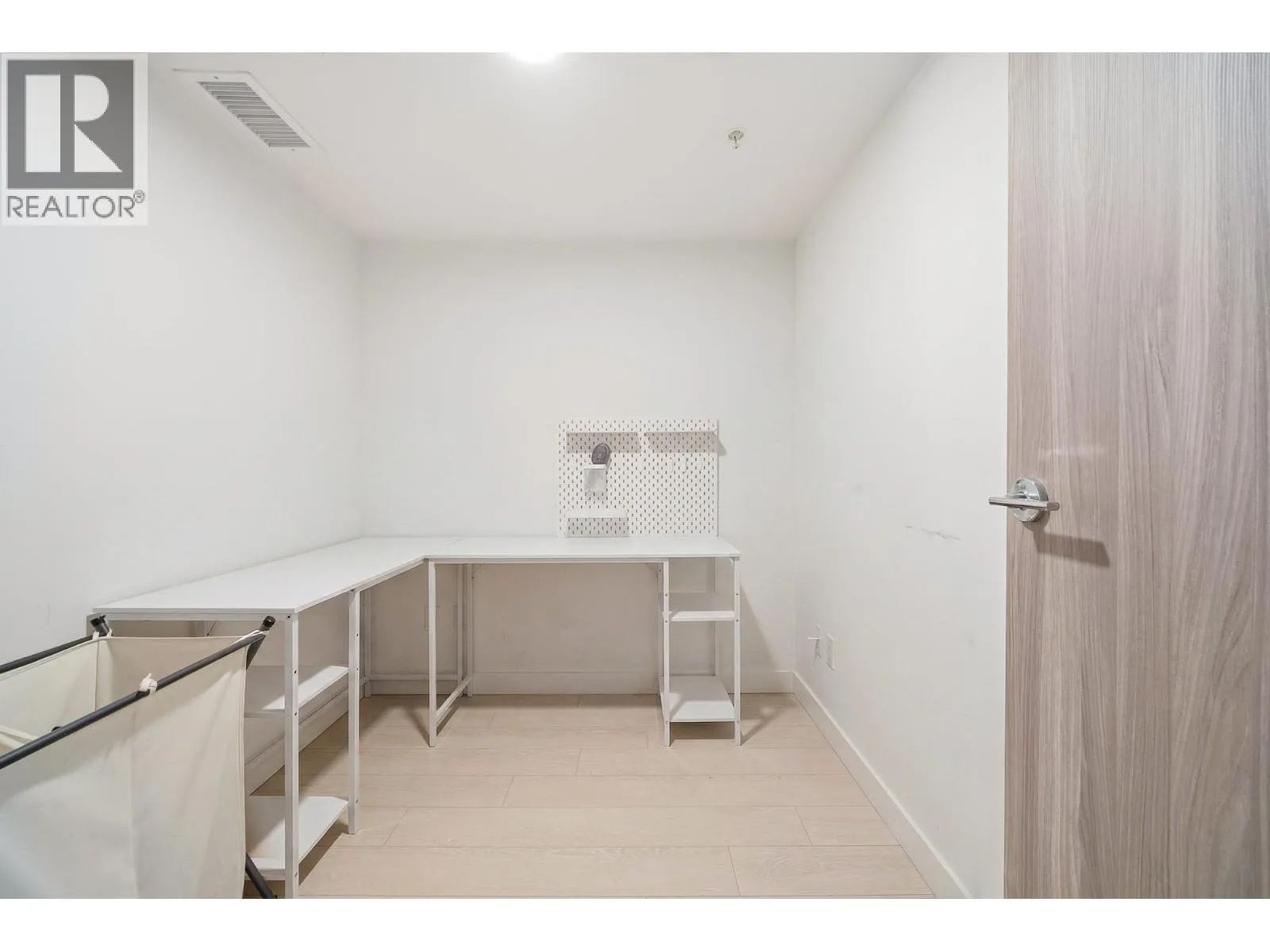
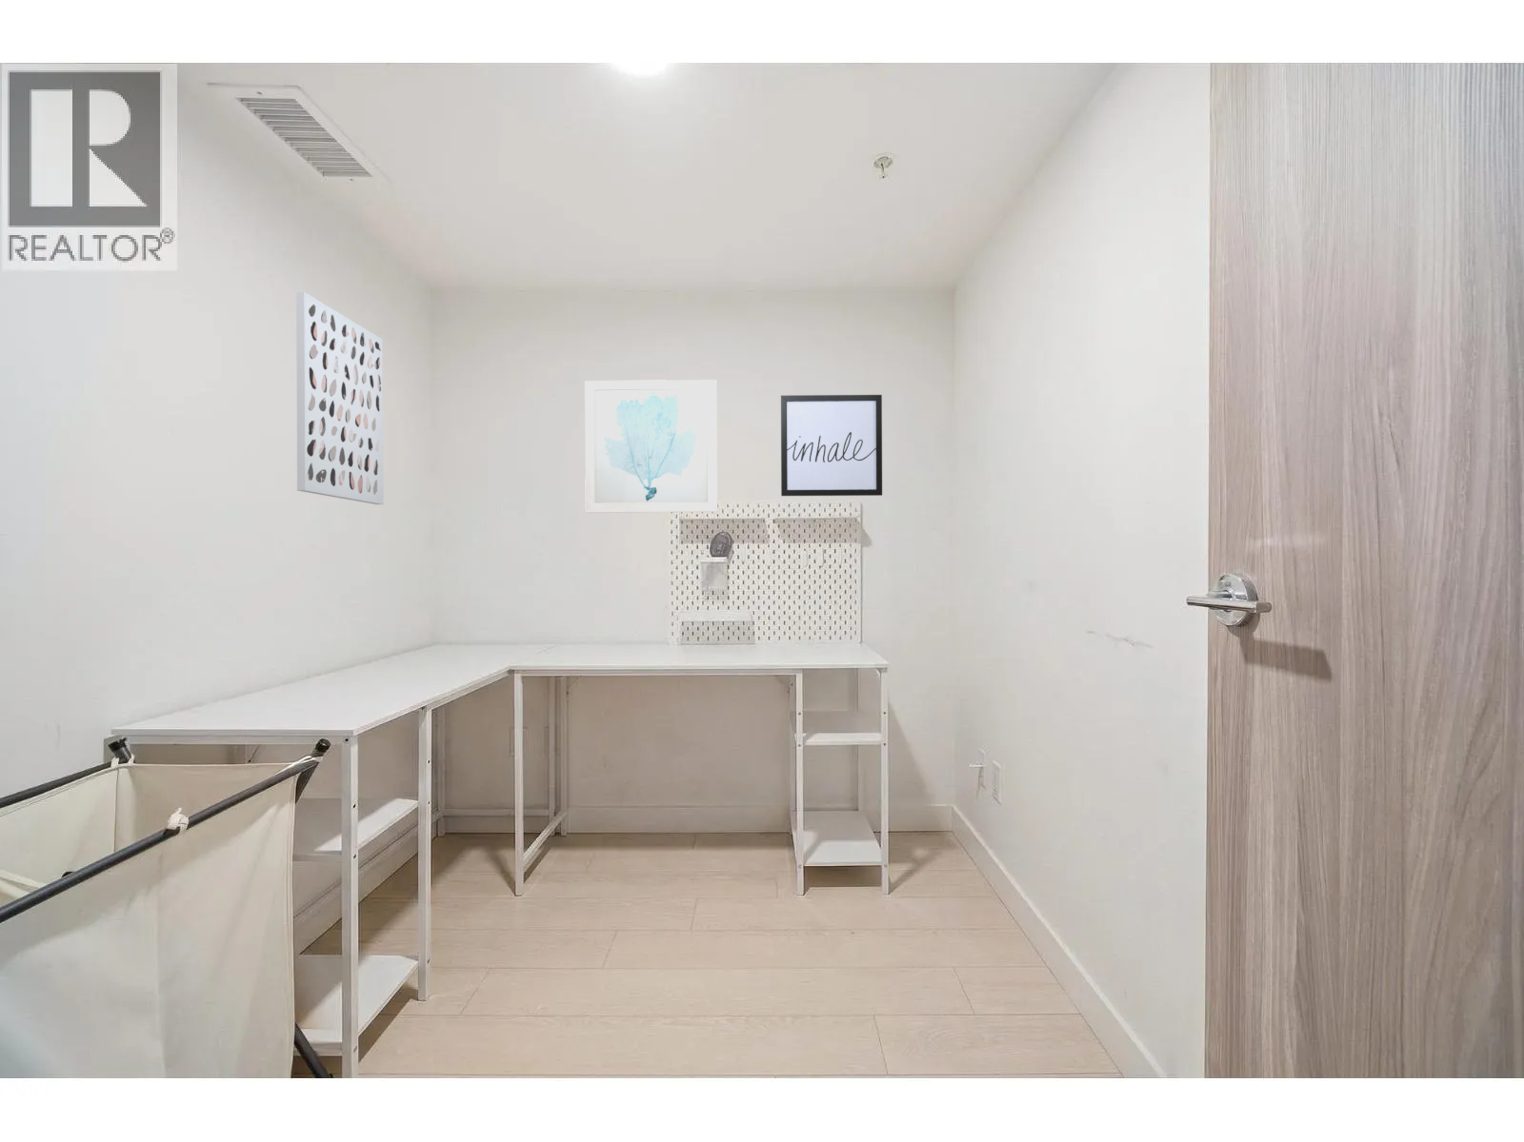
+ wall art (830, 445)
+ wall art (344, 408)
+ wall art (650, 446)
